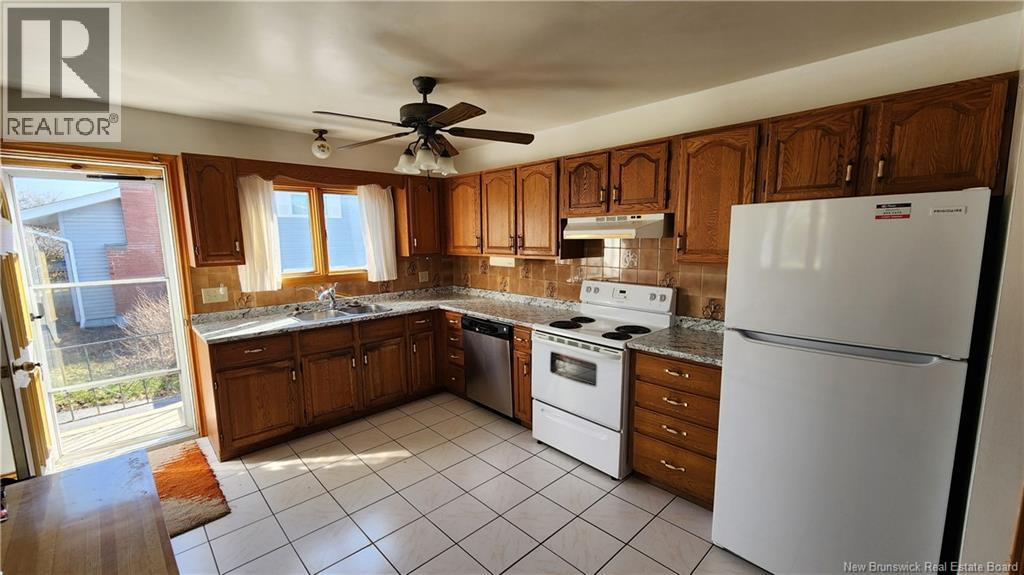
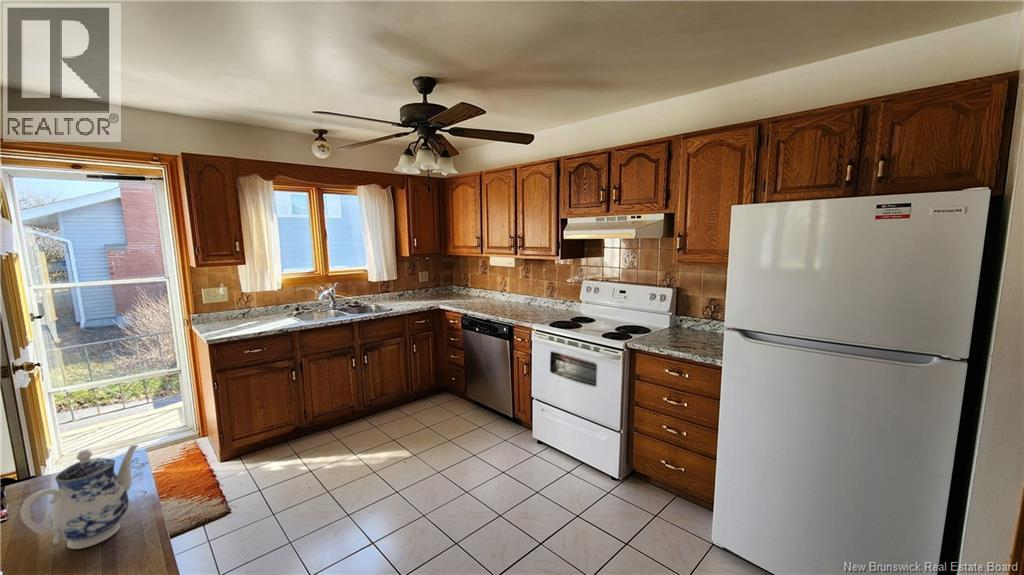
+ teapot (89, 493)
